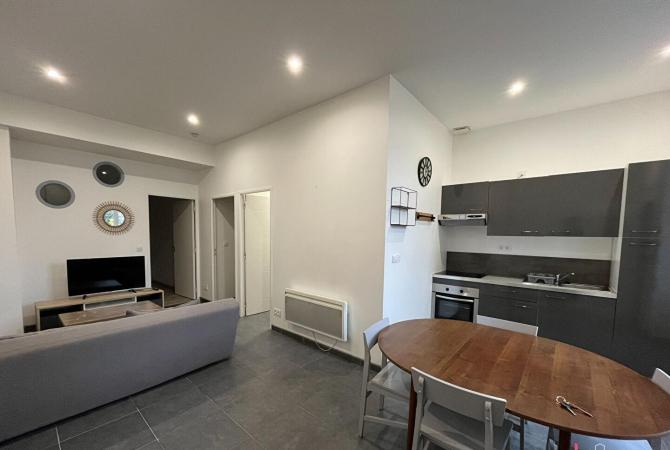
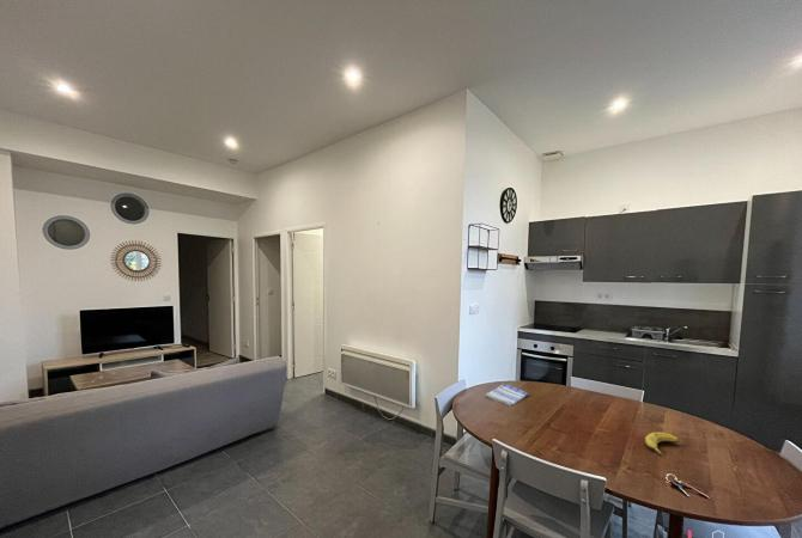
+ banana (660, 442)
+ dish towel (506, 393)
